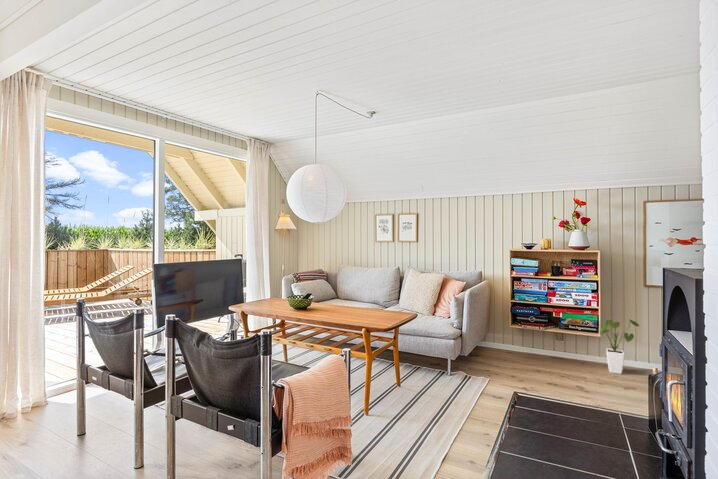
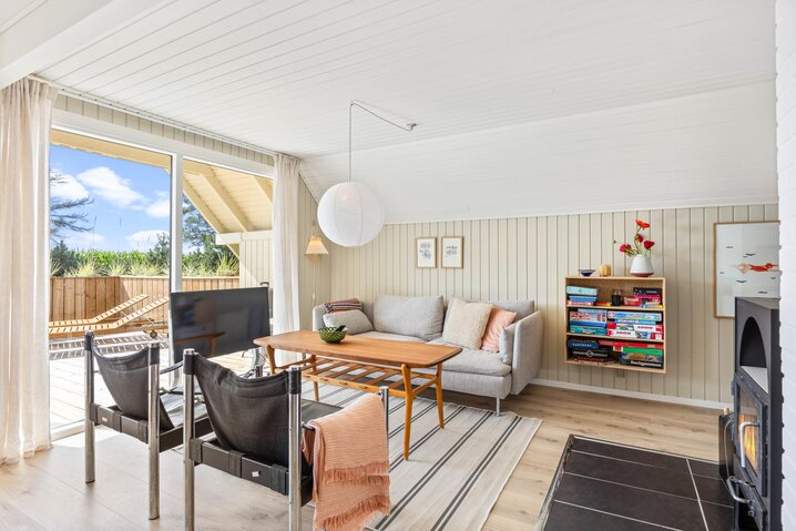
- house plant (618, 345)
